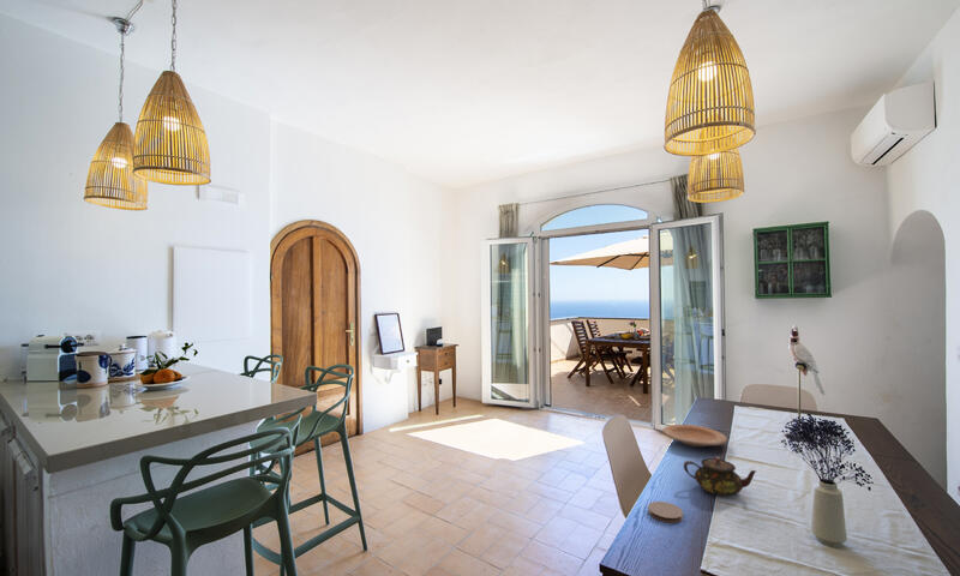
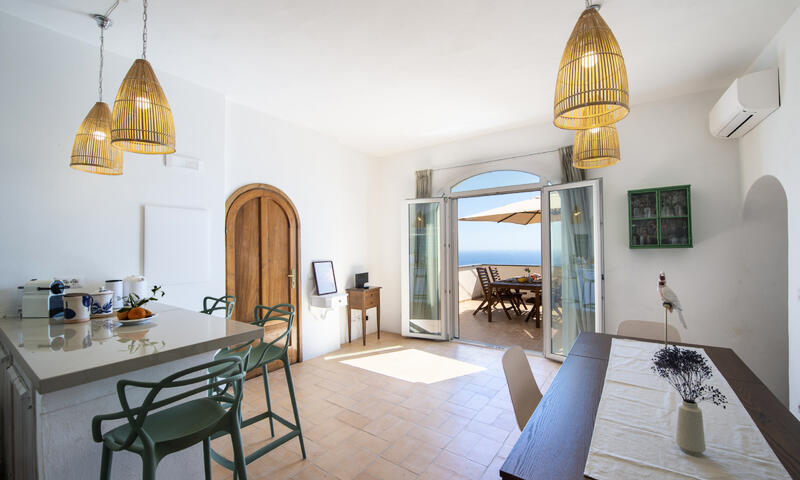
- teapot (719, 473)
- coaster (665, 511)
- plate (694, 437)
